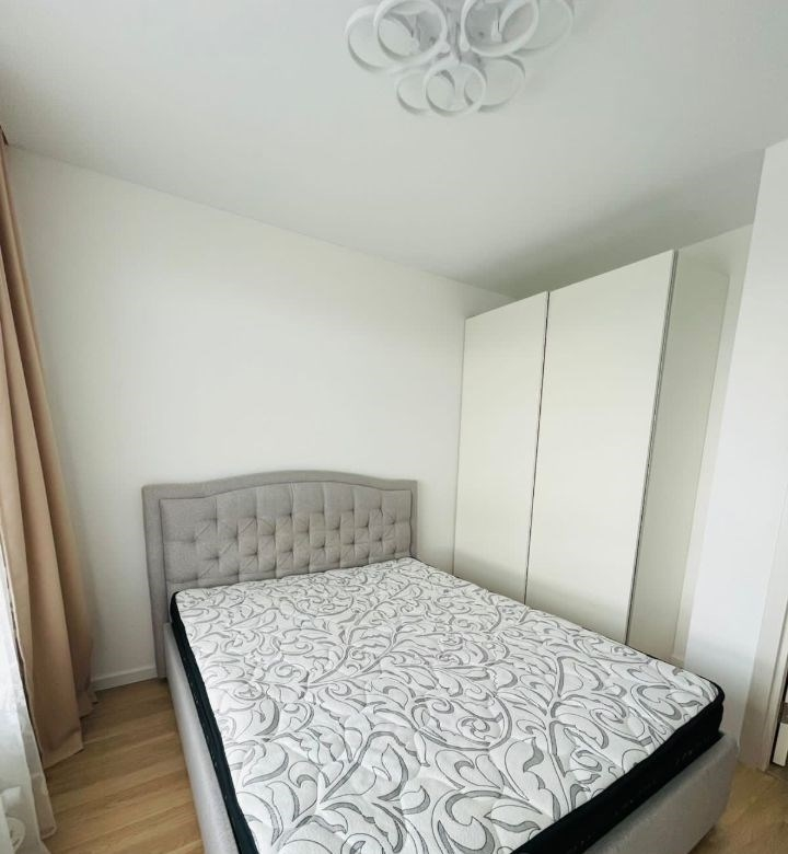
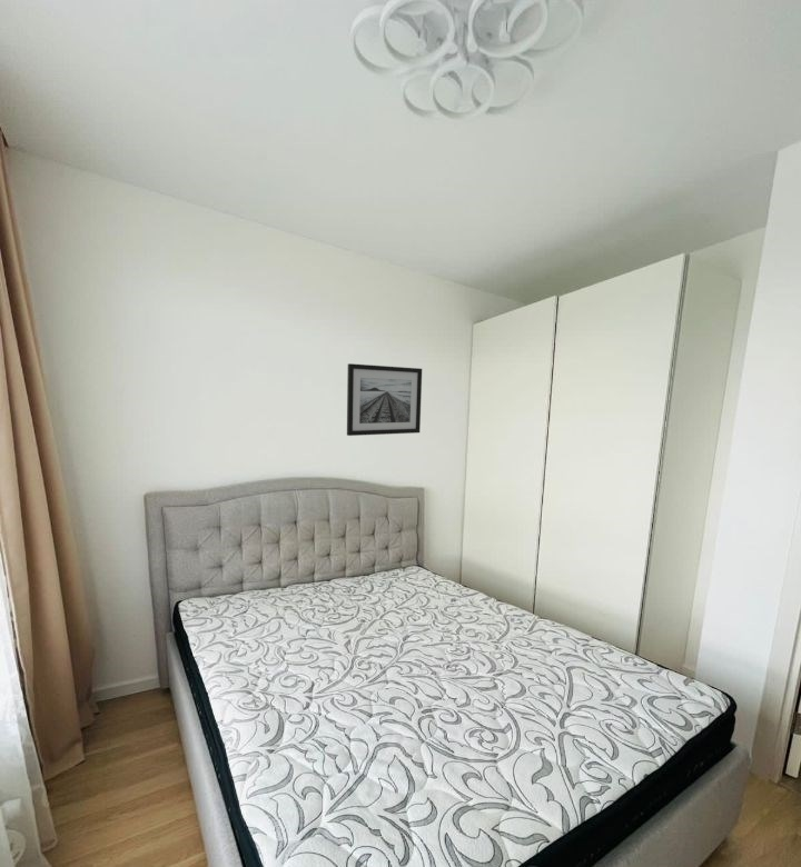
+ wall art (386, 400)
